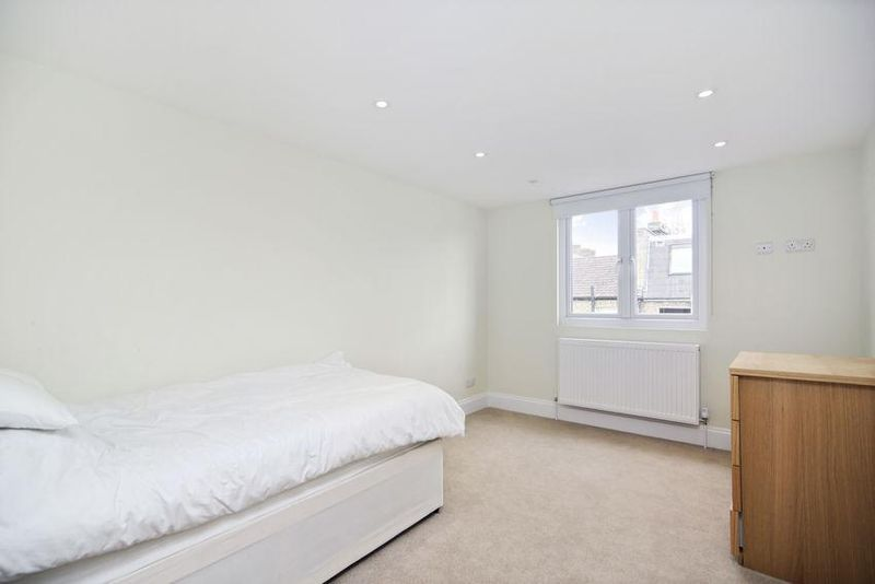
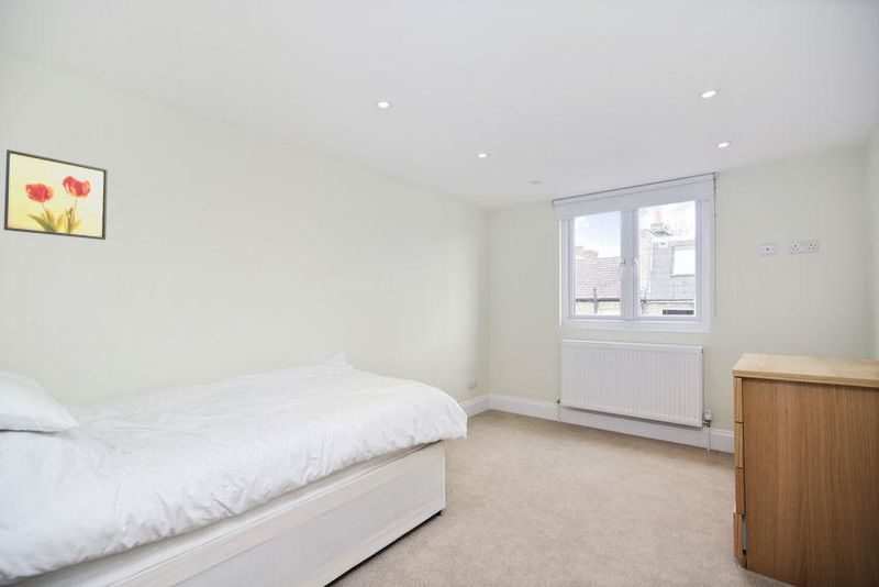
+ wall art (58, 198)
